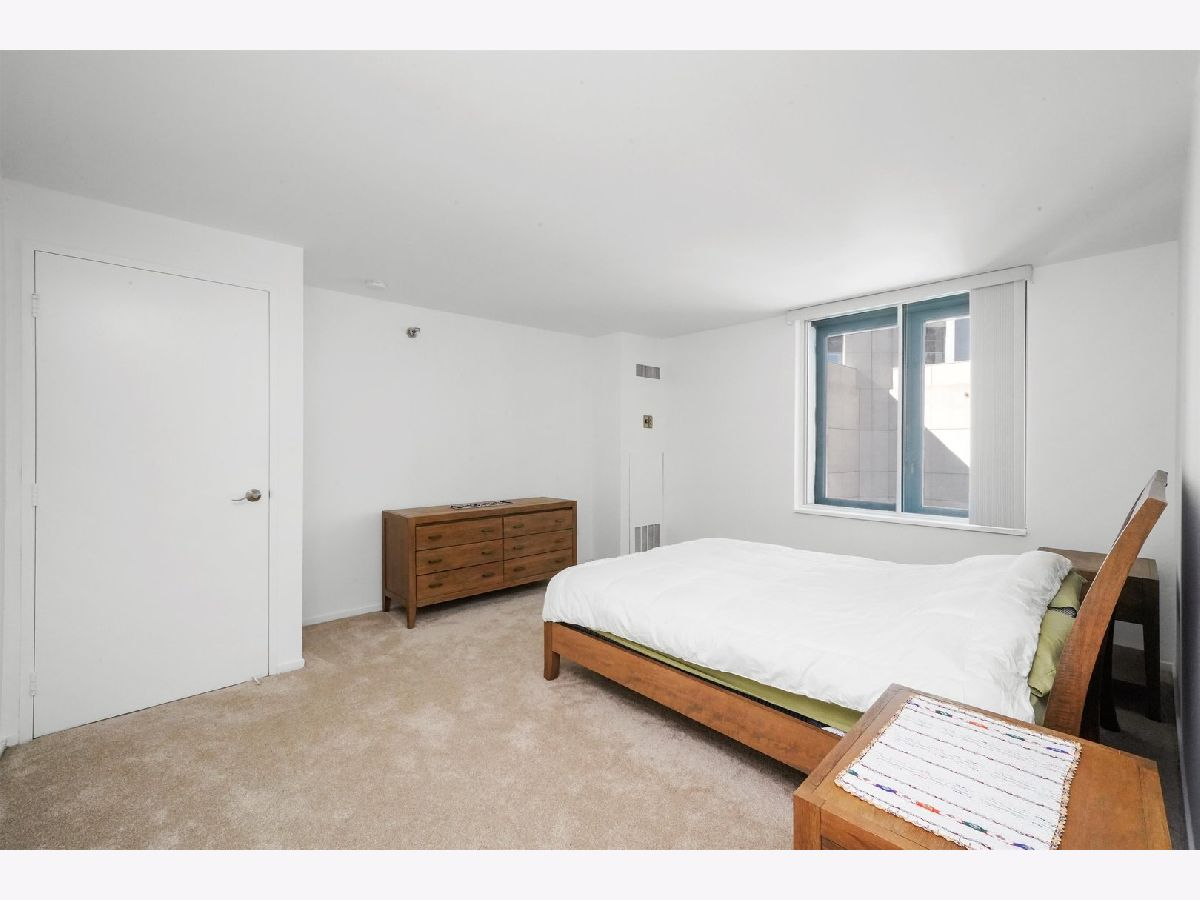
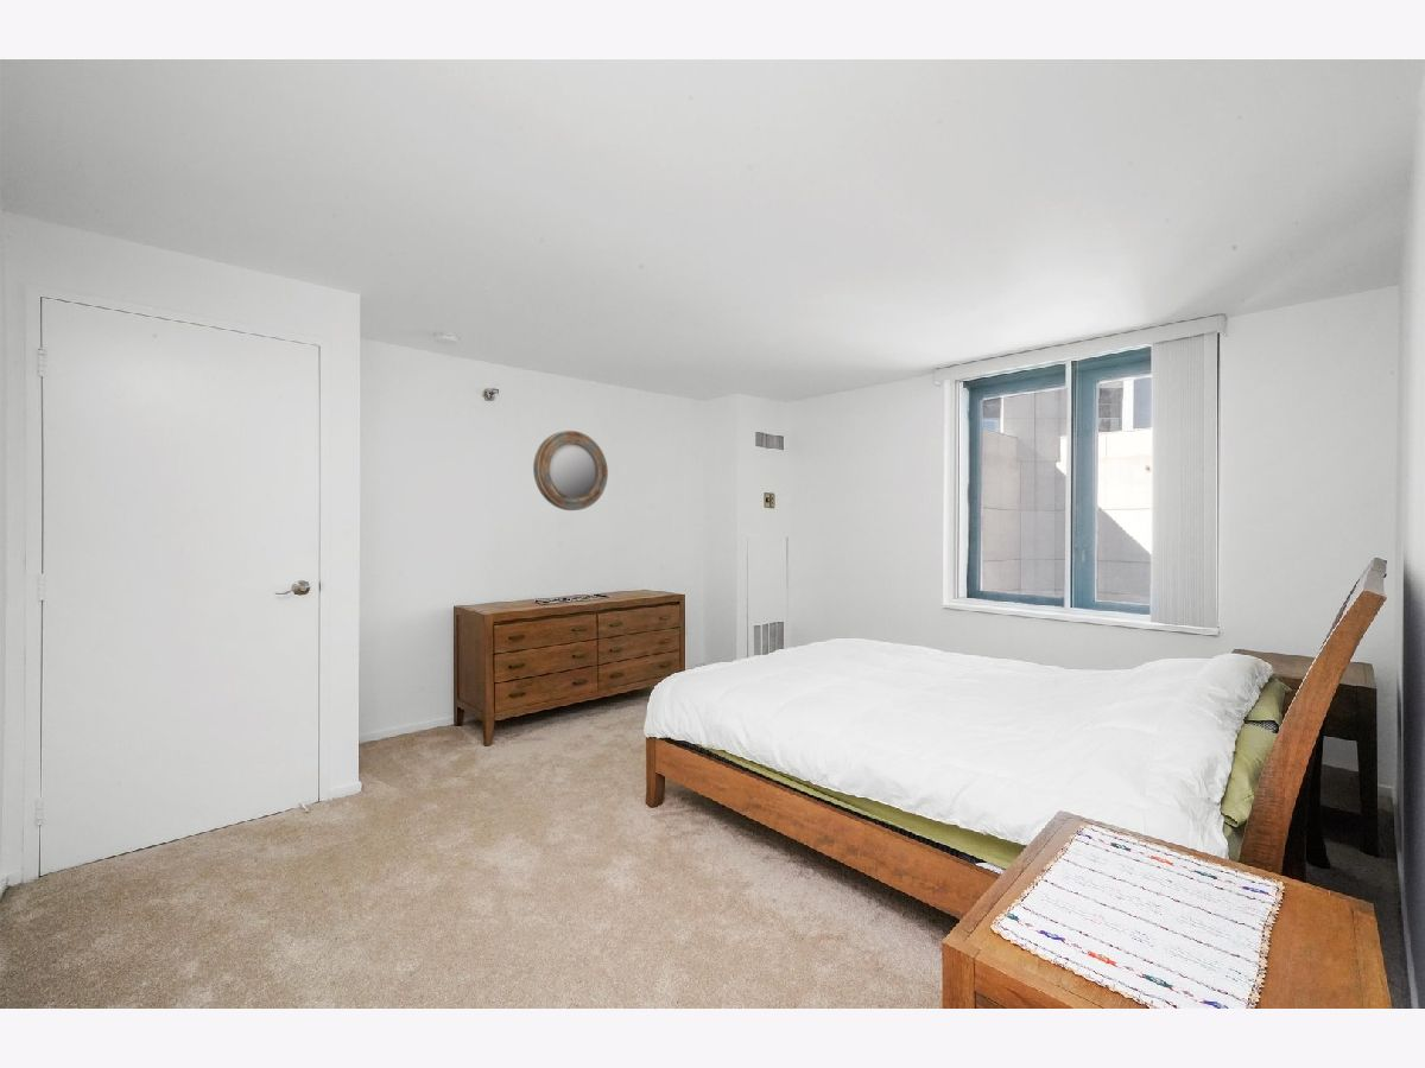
+ home mirror (571, 470)
